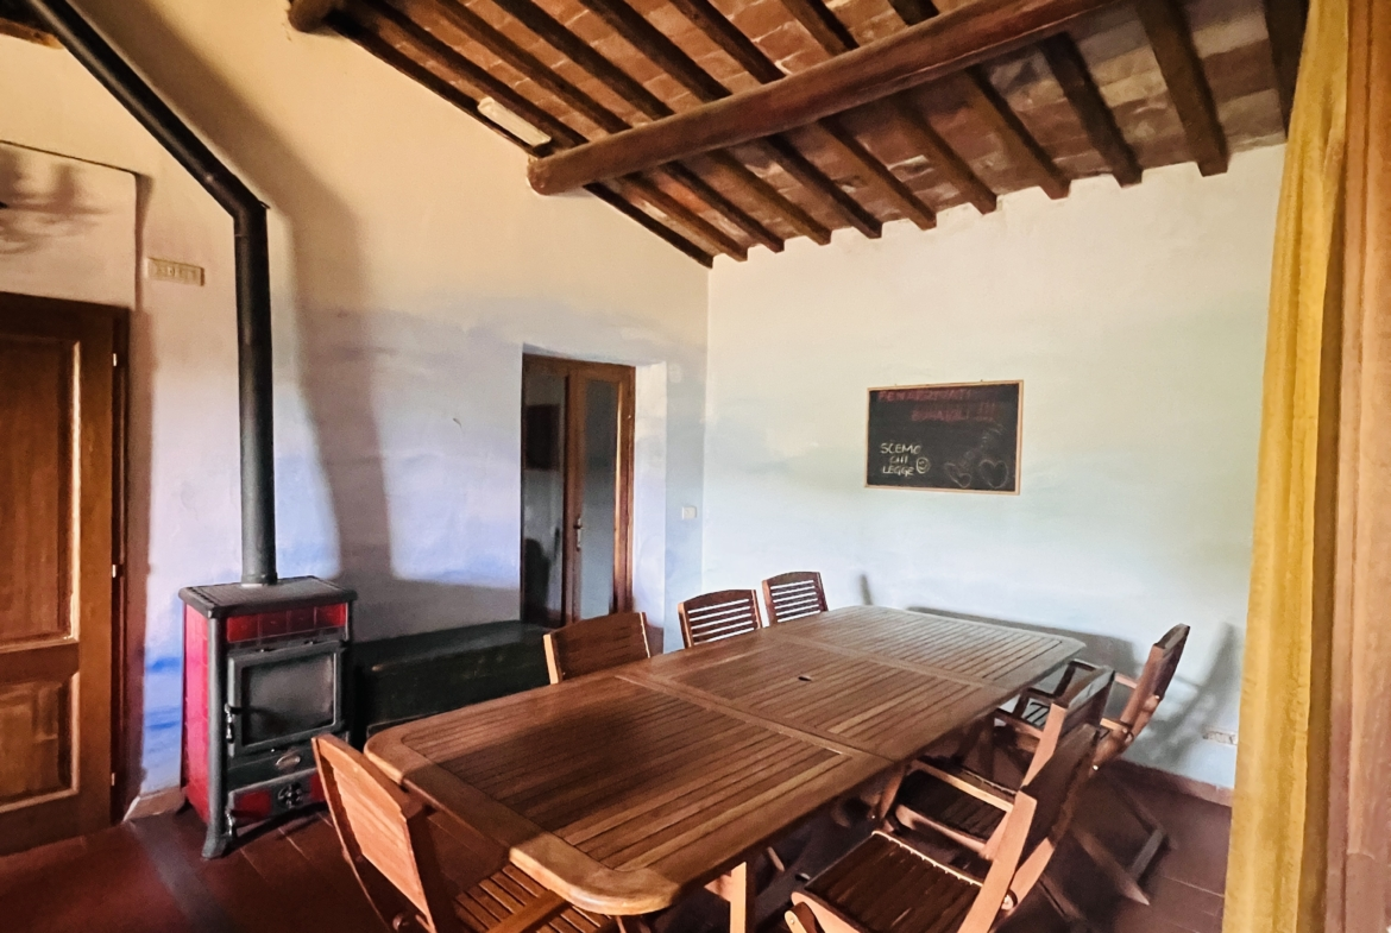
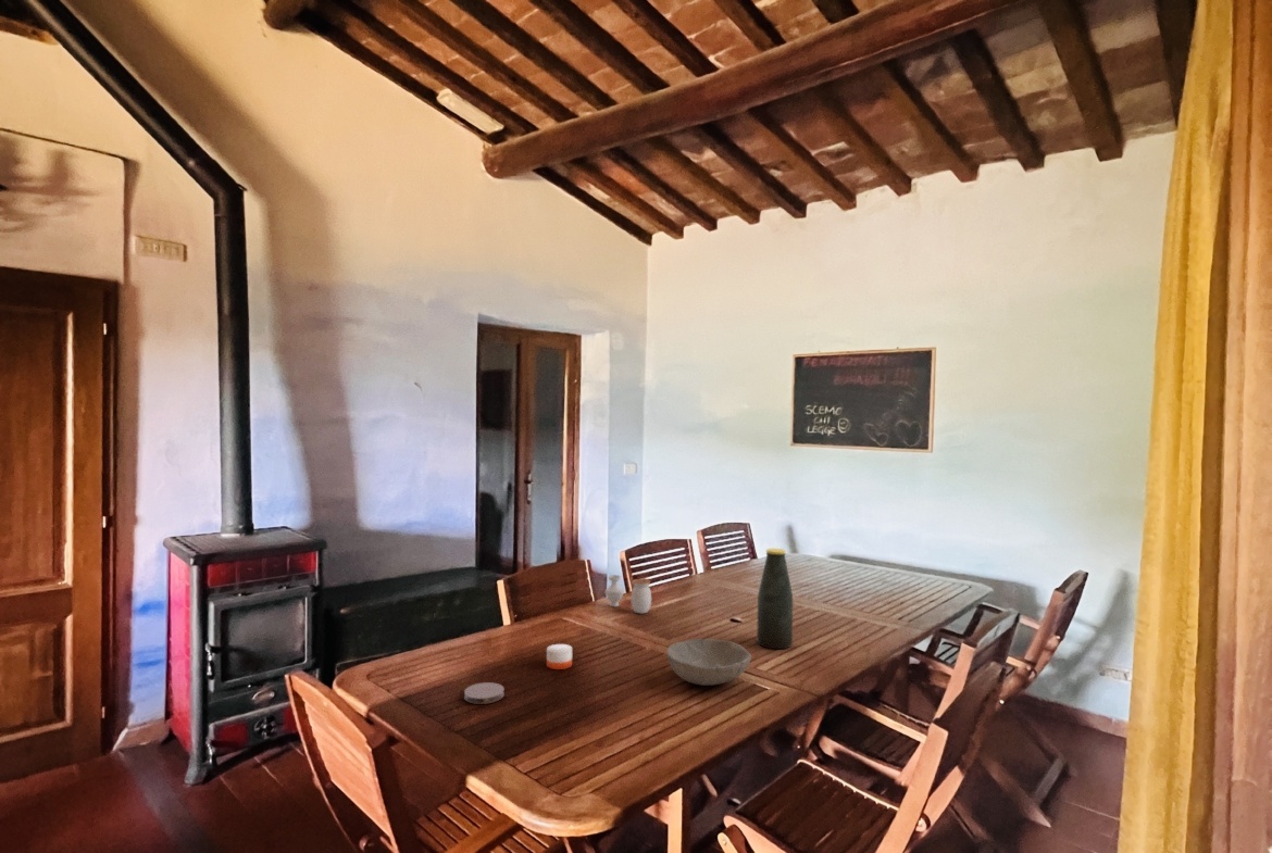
+ candle (559, 647)
+ bottle (775, 597)
+ jar (632, 591)
+ bowl (708, 665)
+ coaster (484, 692)
